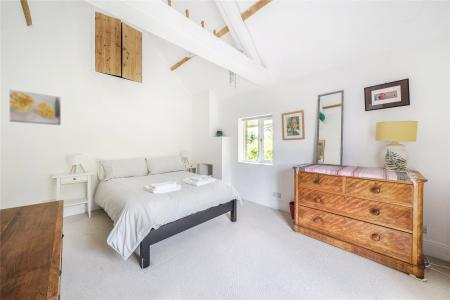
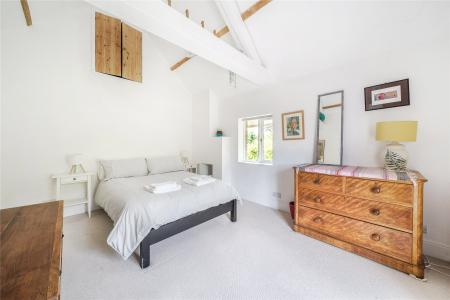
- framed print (36, 108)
